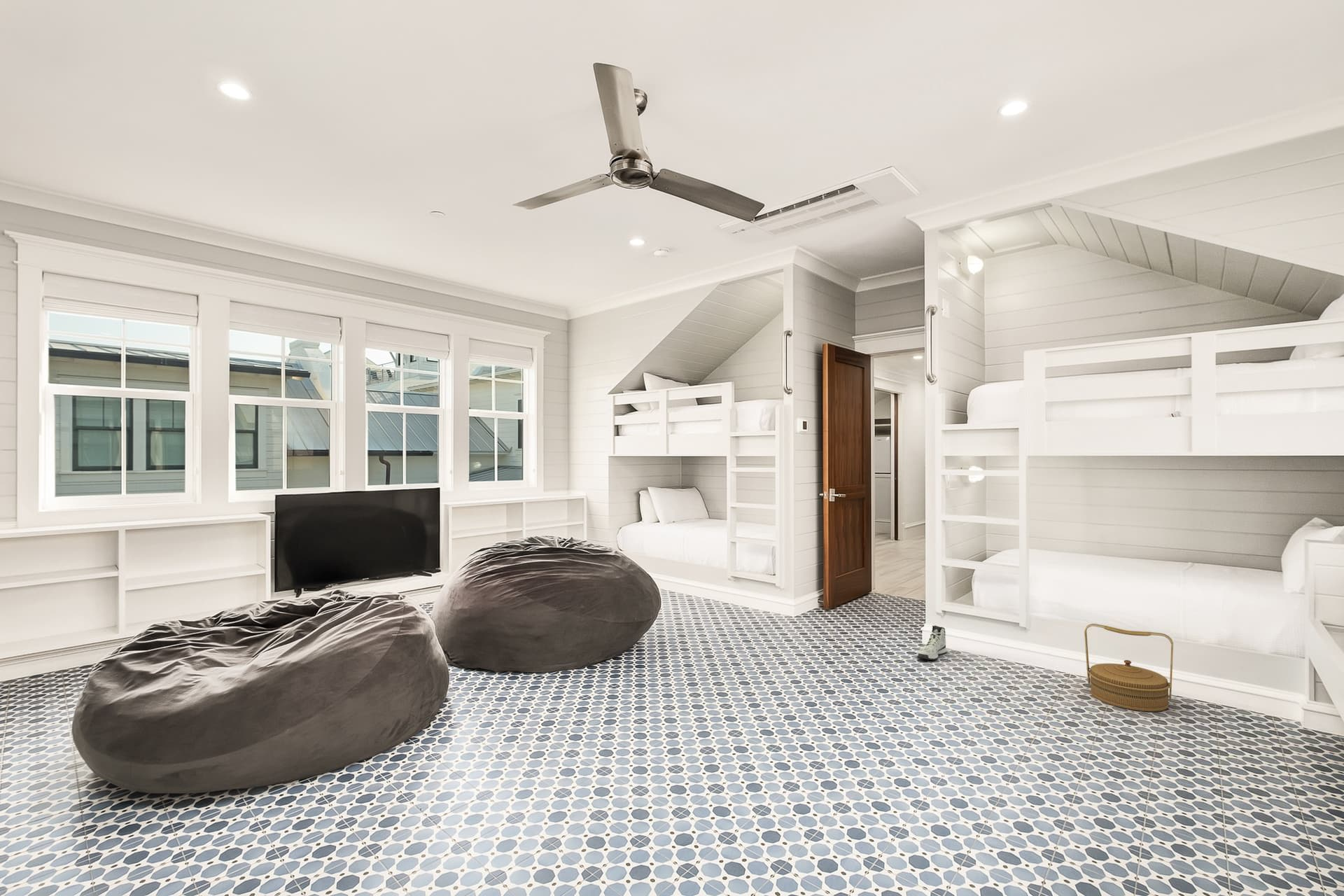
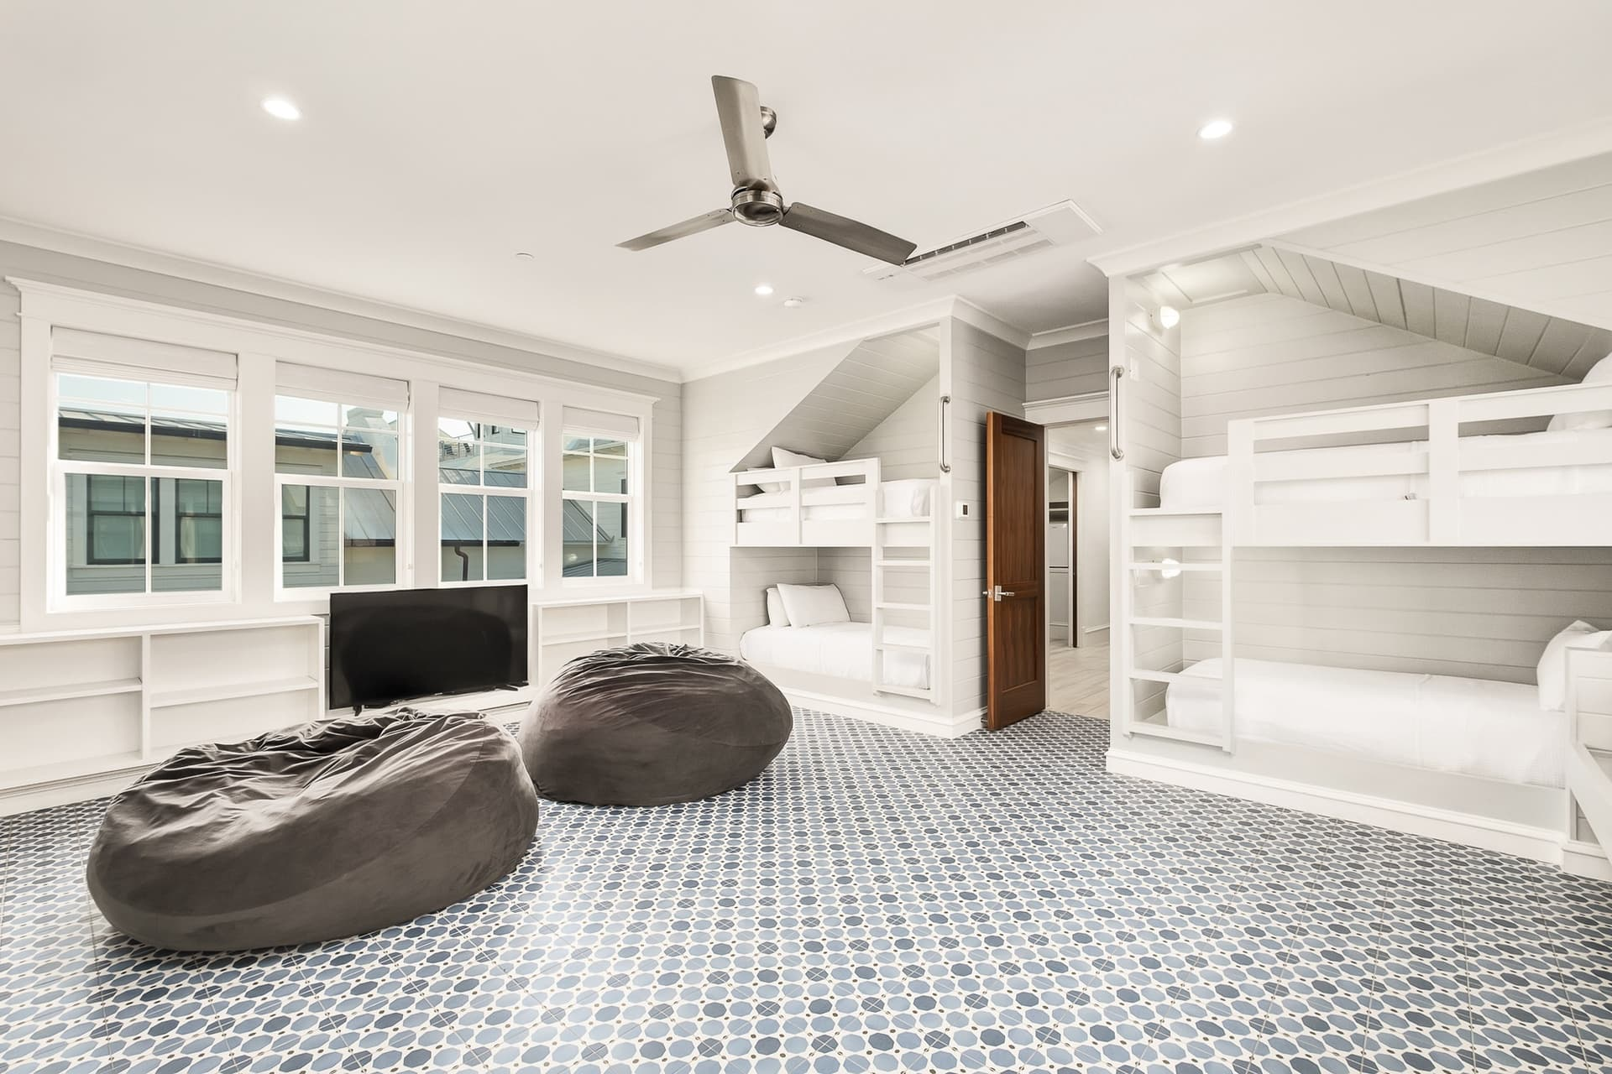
- sneaker (931, 640)
- basket (1128, 664)
